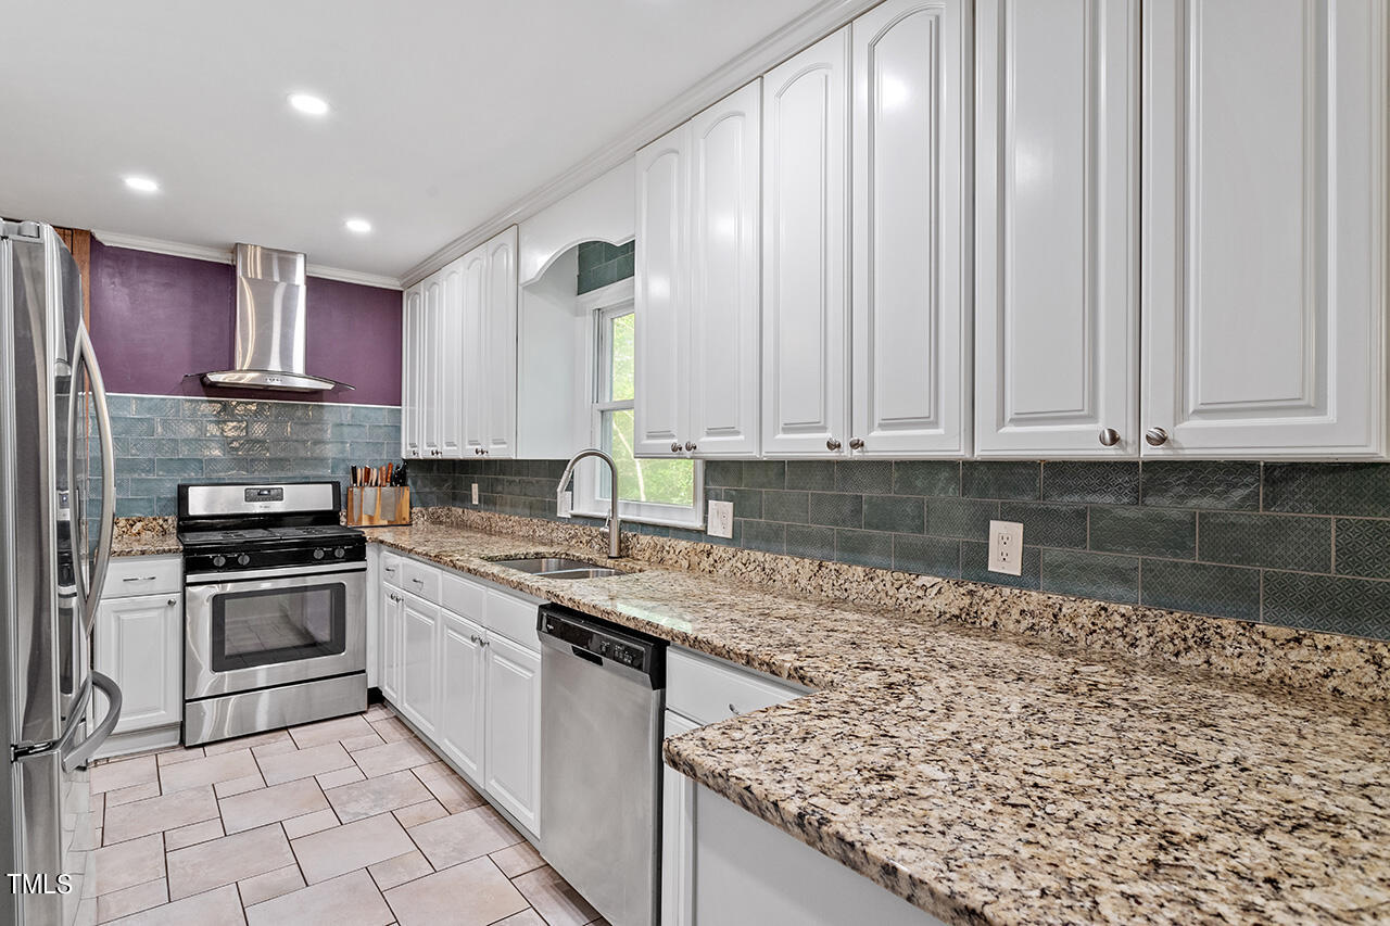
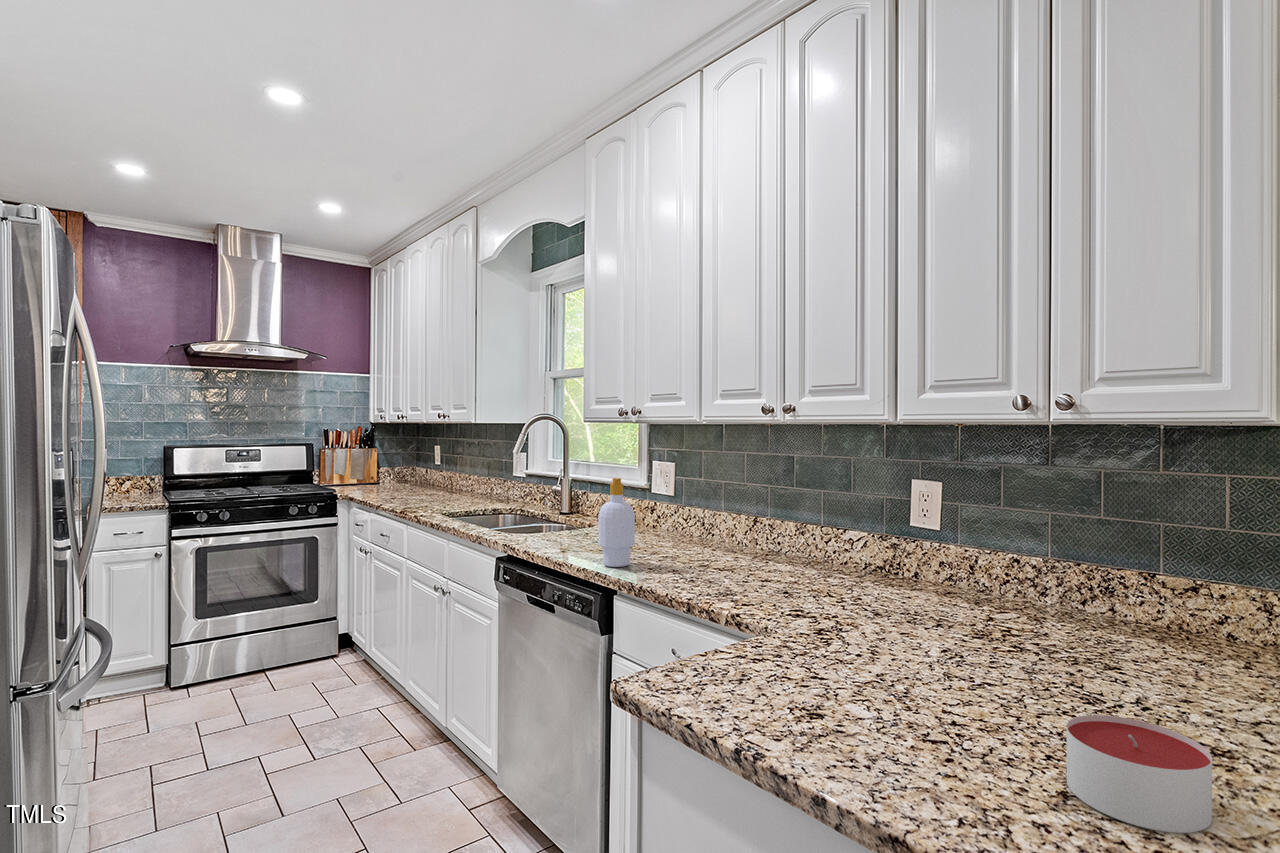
+ candle (1135, 767)
+ soap bottle (616, 521)
